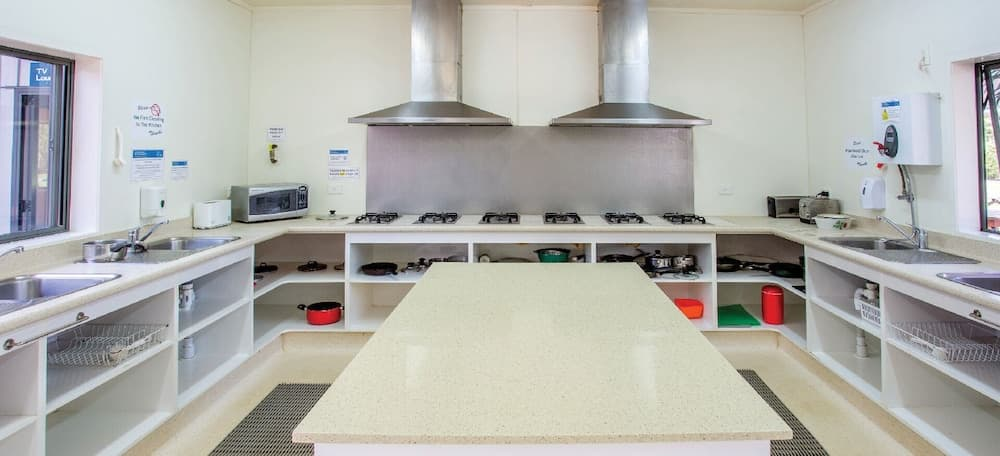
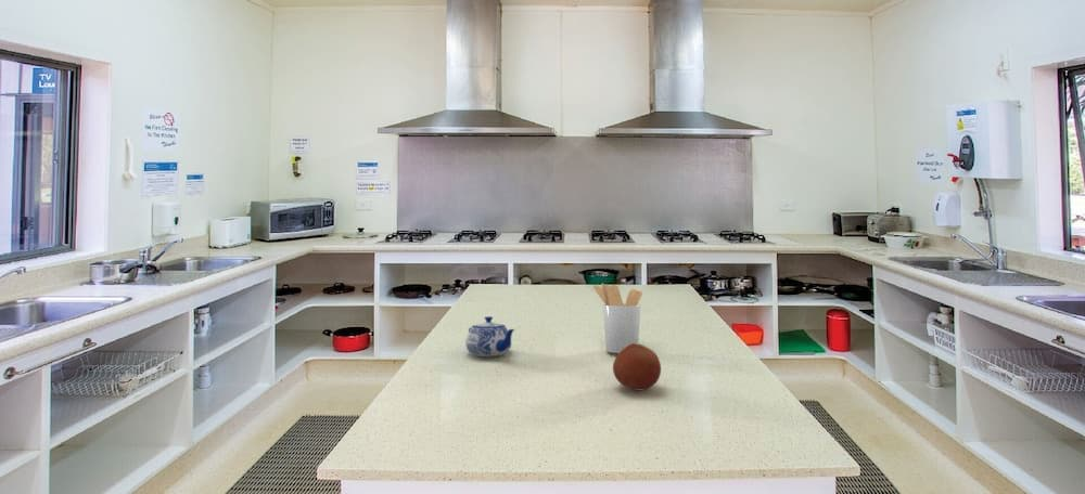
+ fruit (637, 366)
+ utensil holder (616, 315)
+ teapot (490, 336)
